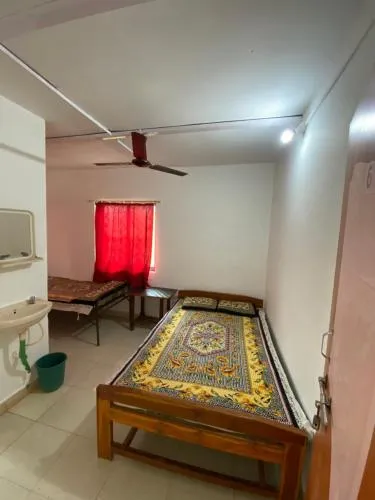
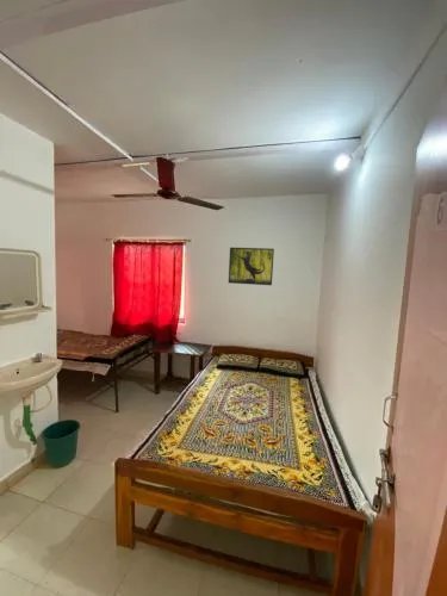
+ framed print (250, 266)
